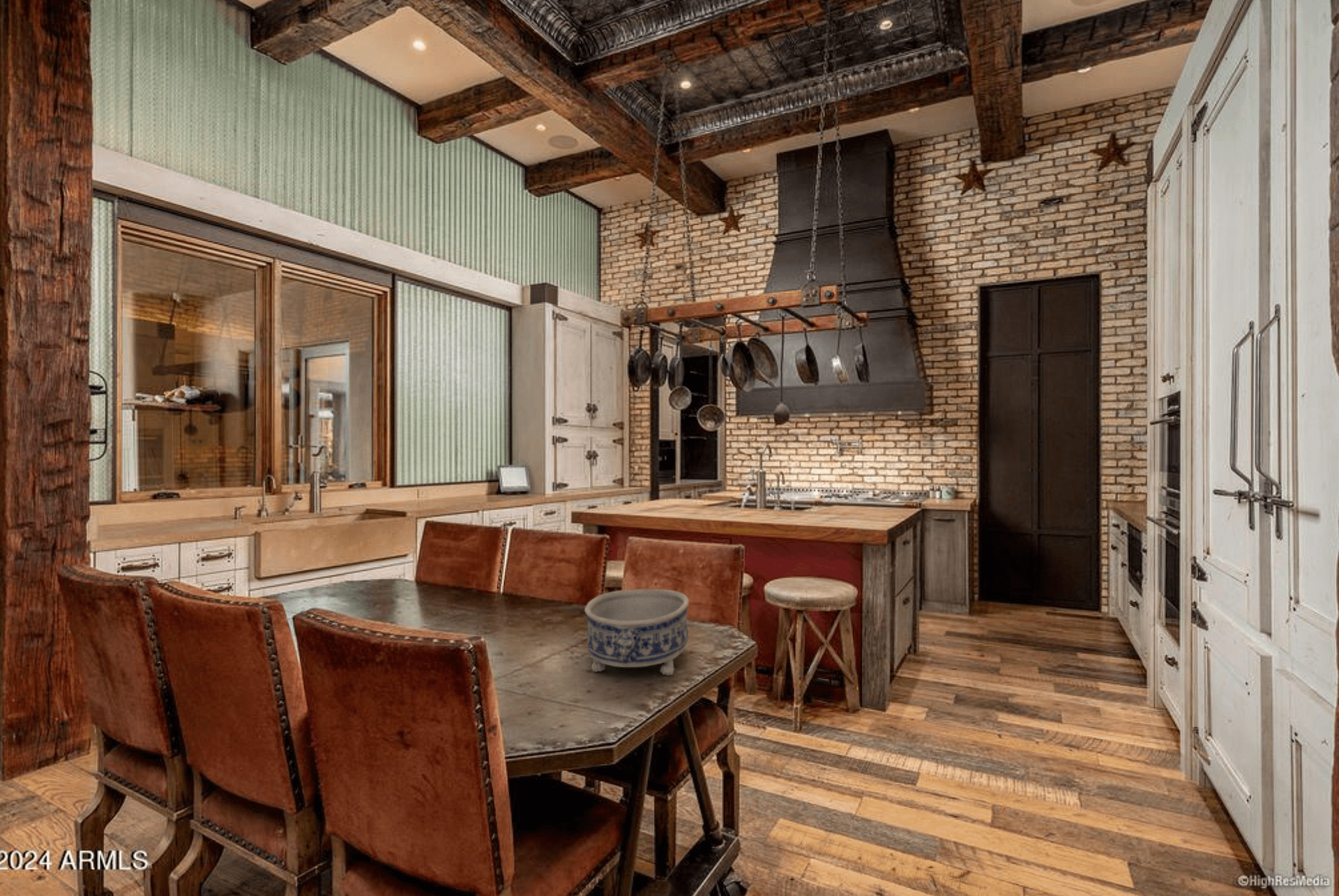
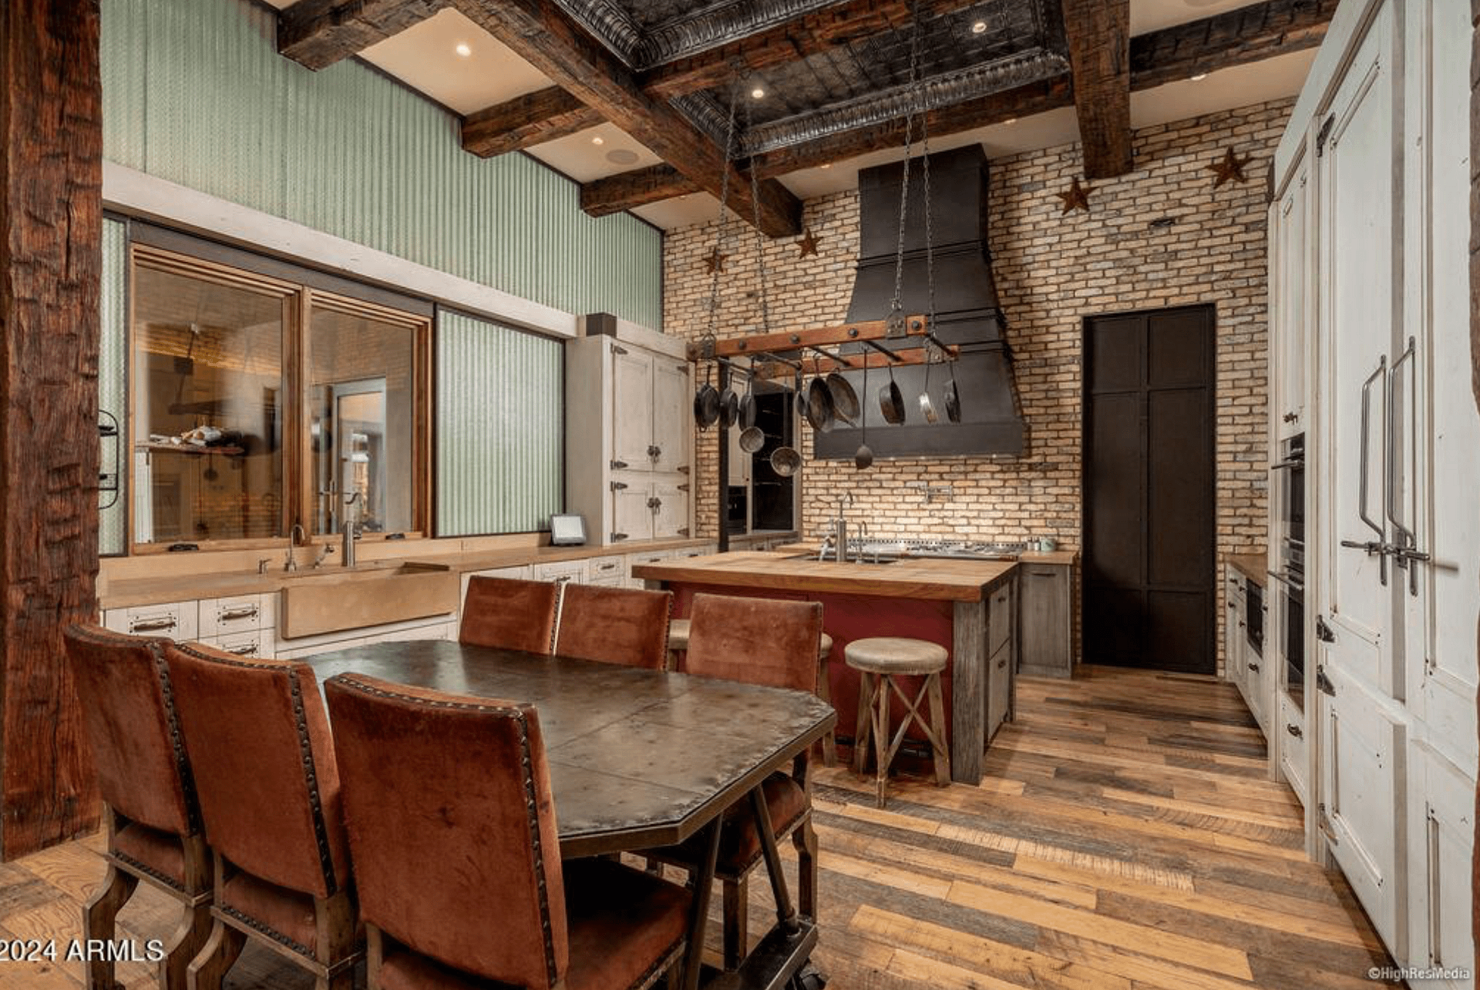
- decorative bowl (637, 629)
